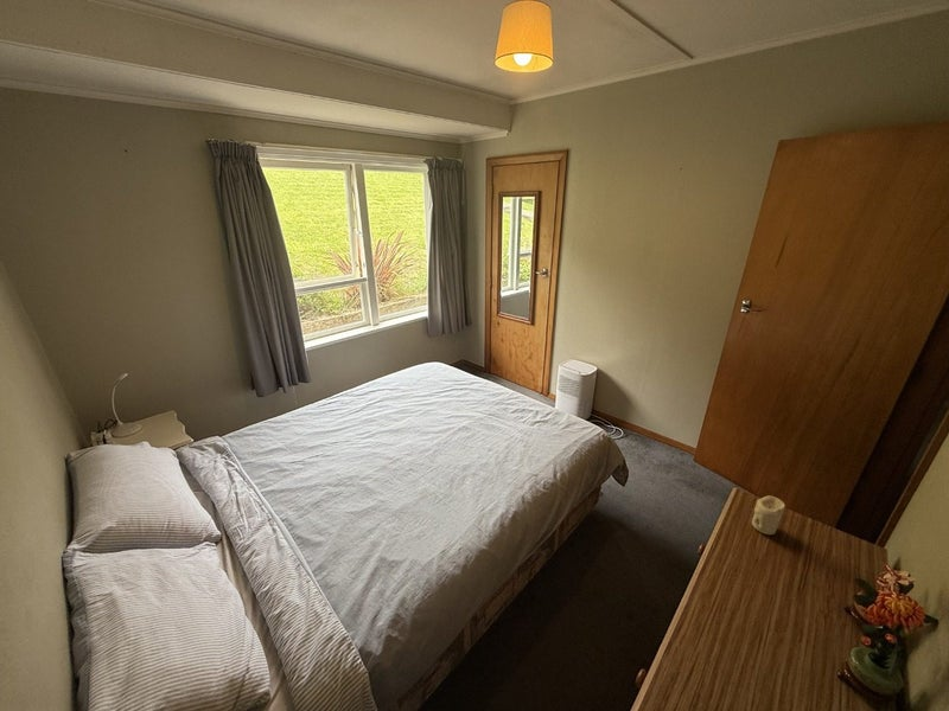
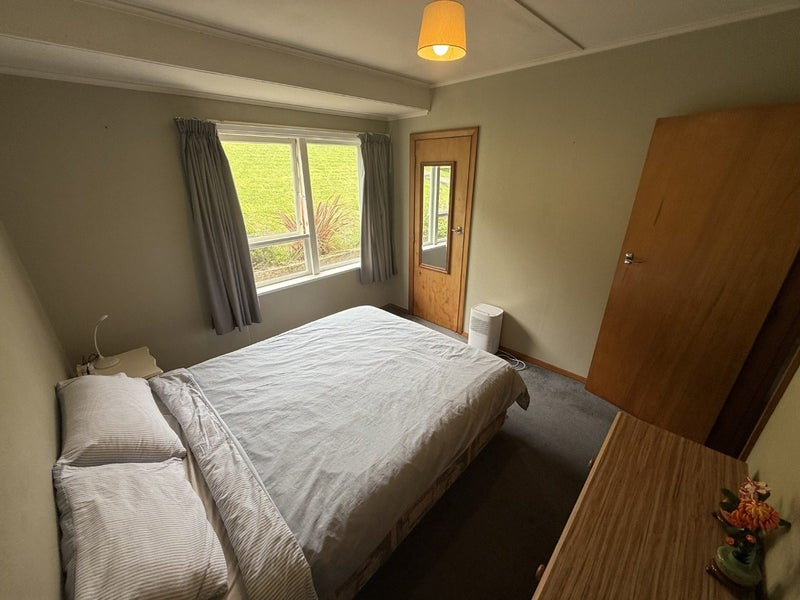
- candle (766, 514)
